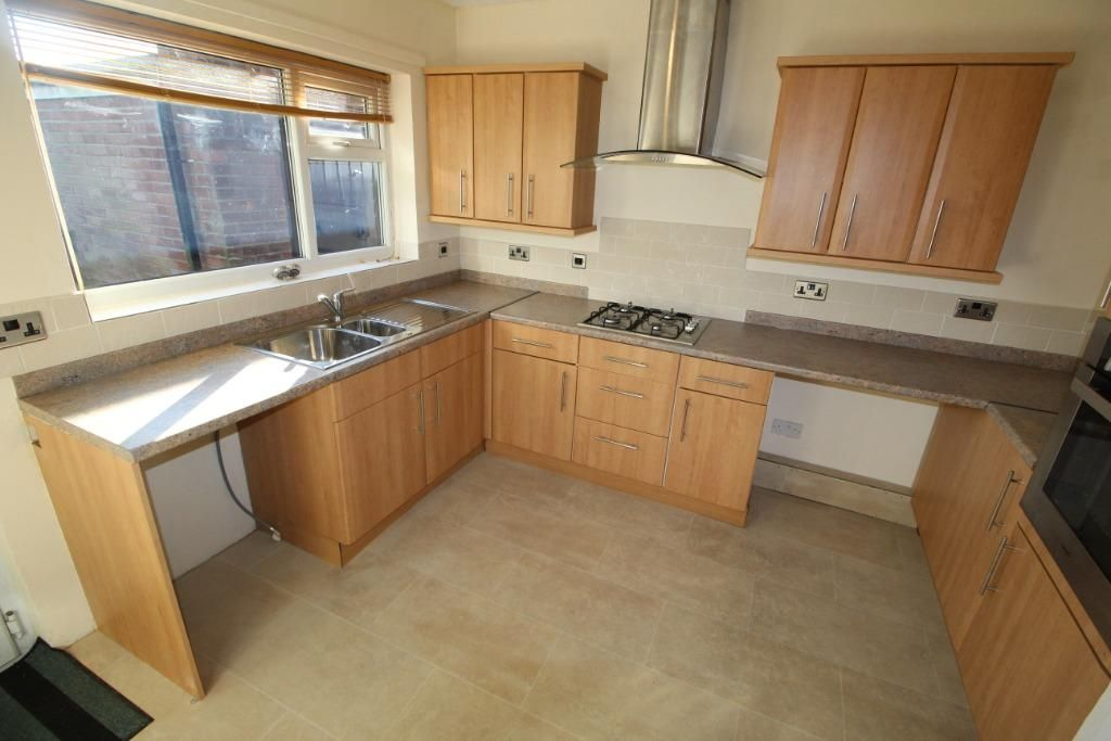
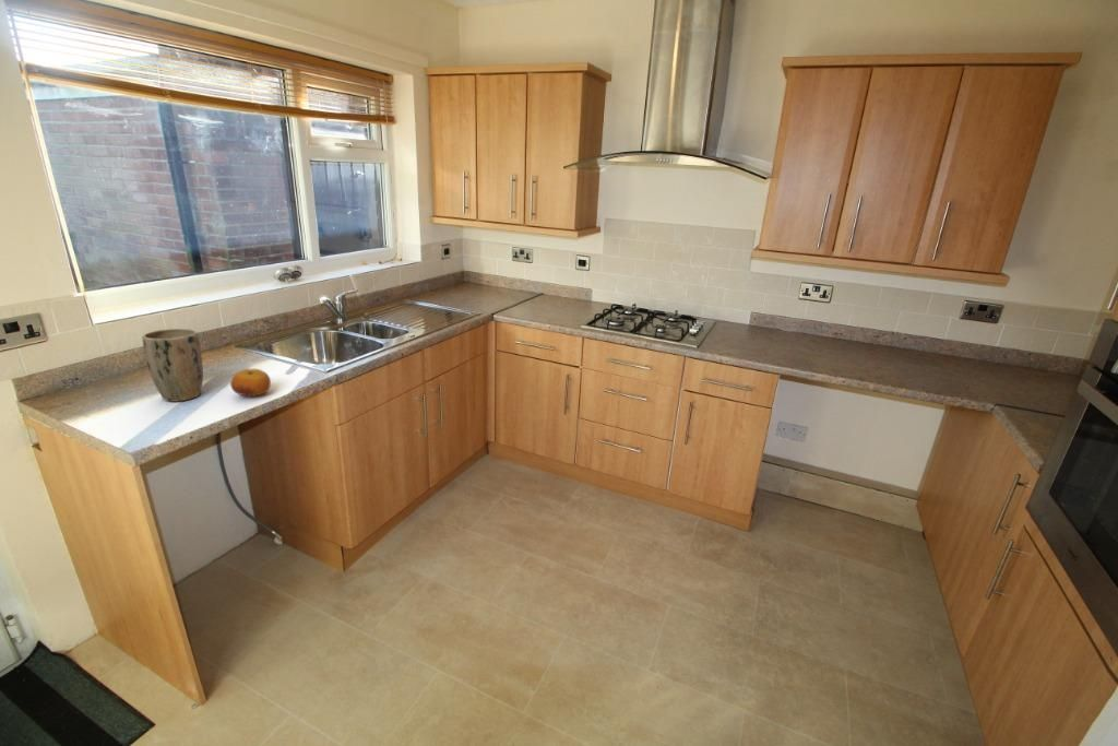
+ fruit (250, 382)
+ plant pot (176, 365)
